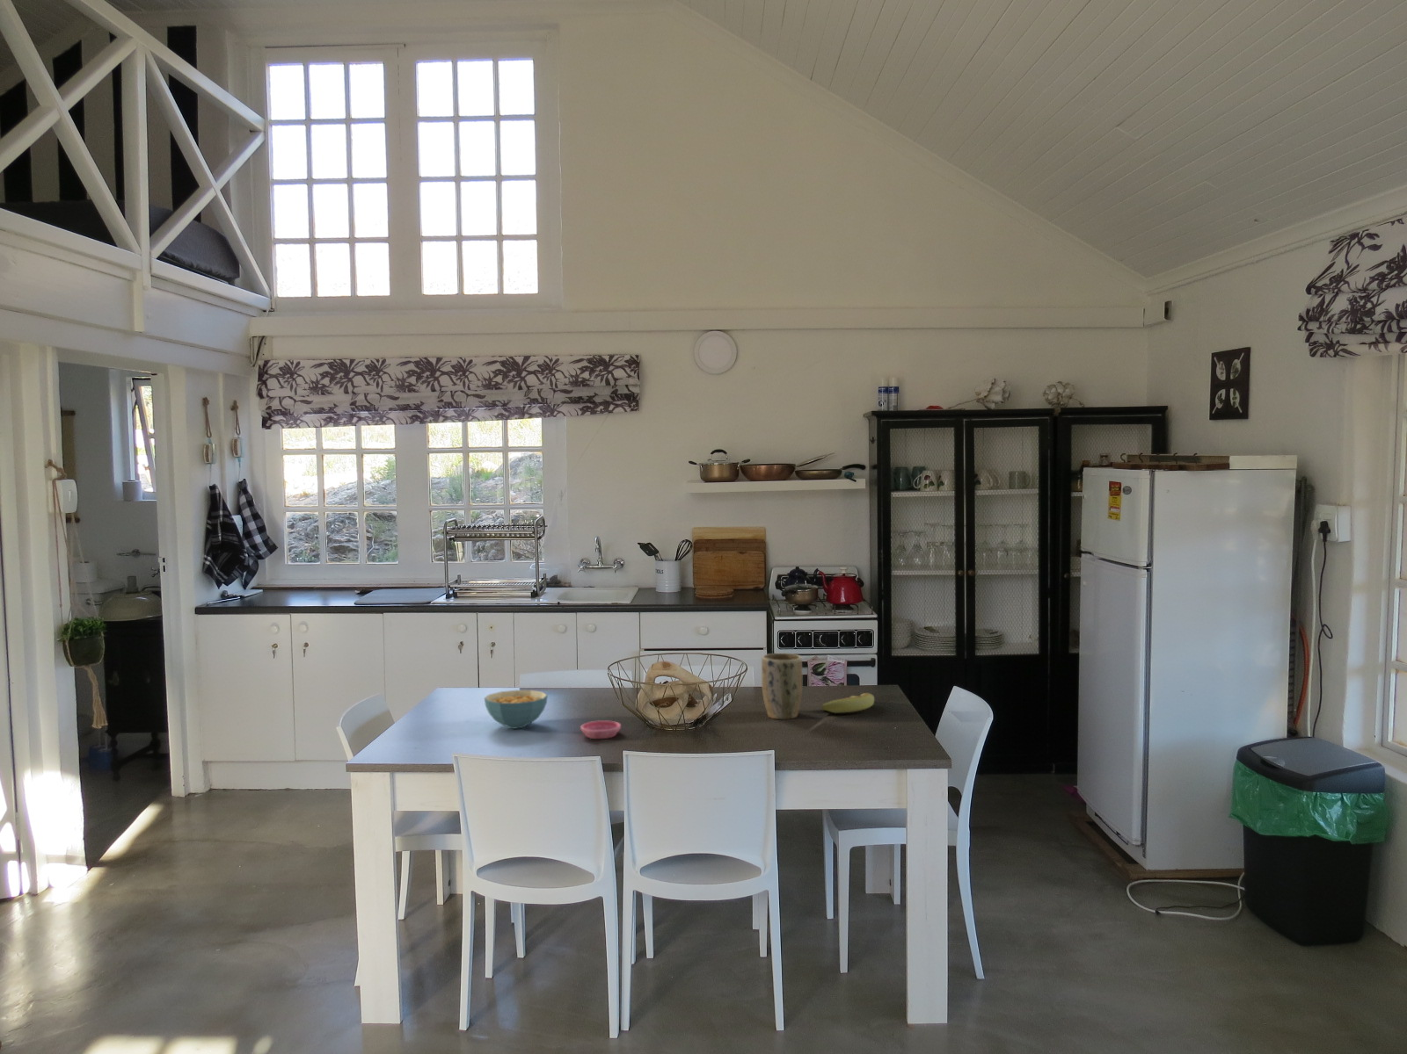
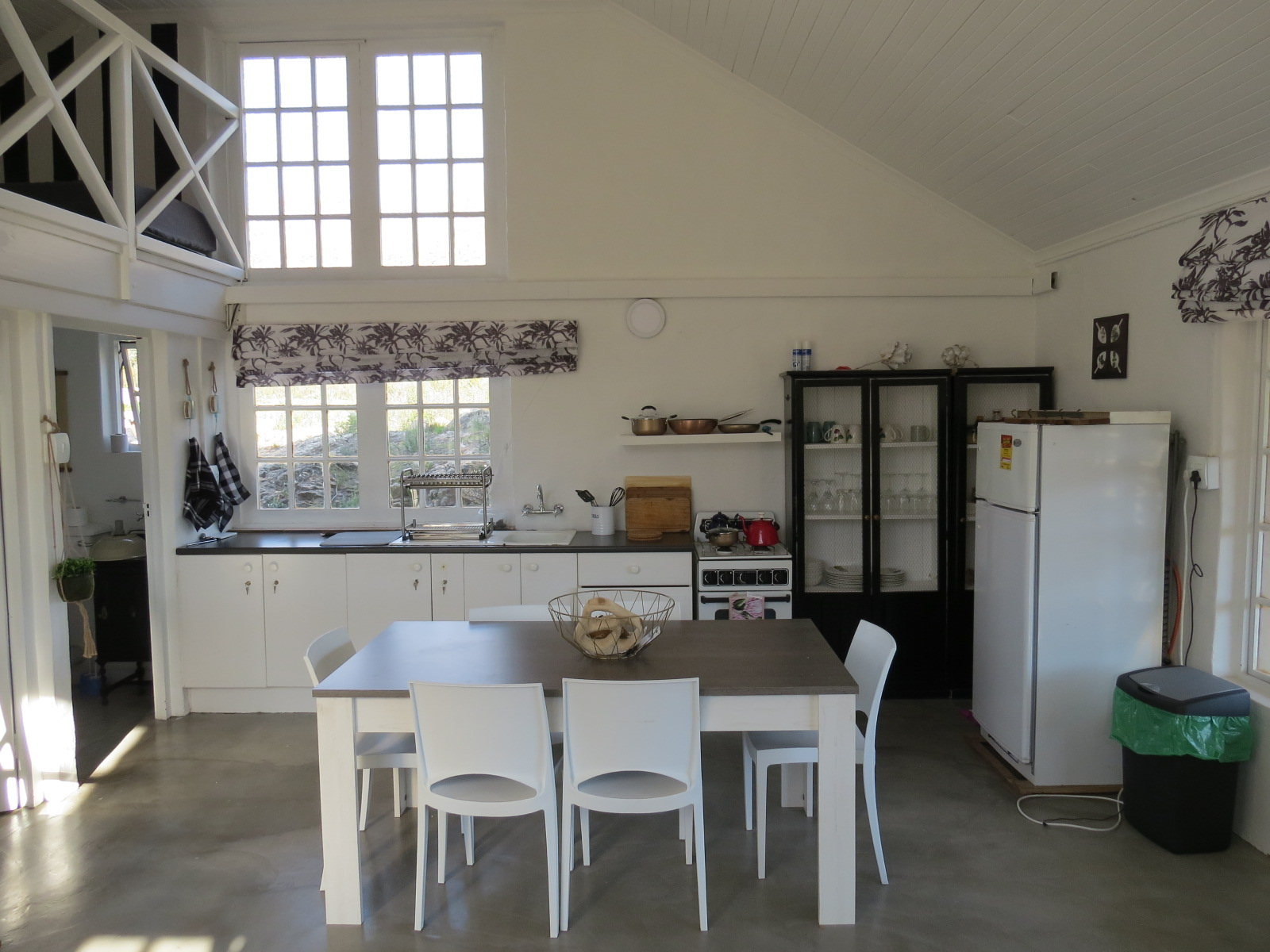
- saucer (600, 730)
- cereal bowl (516, 711)
- banana (848, 699)
- plant pot (782, 686)
